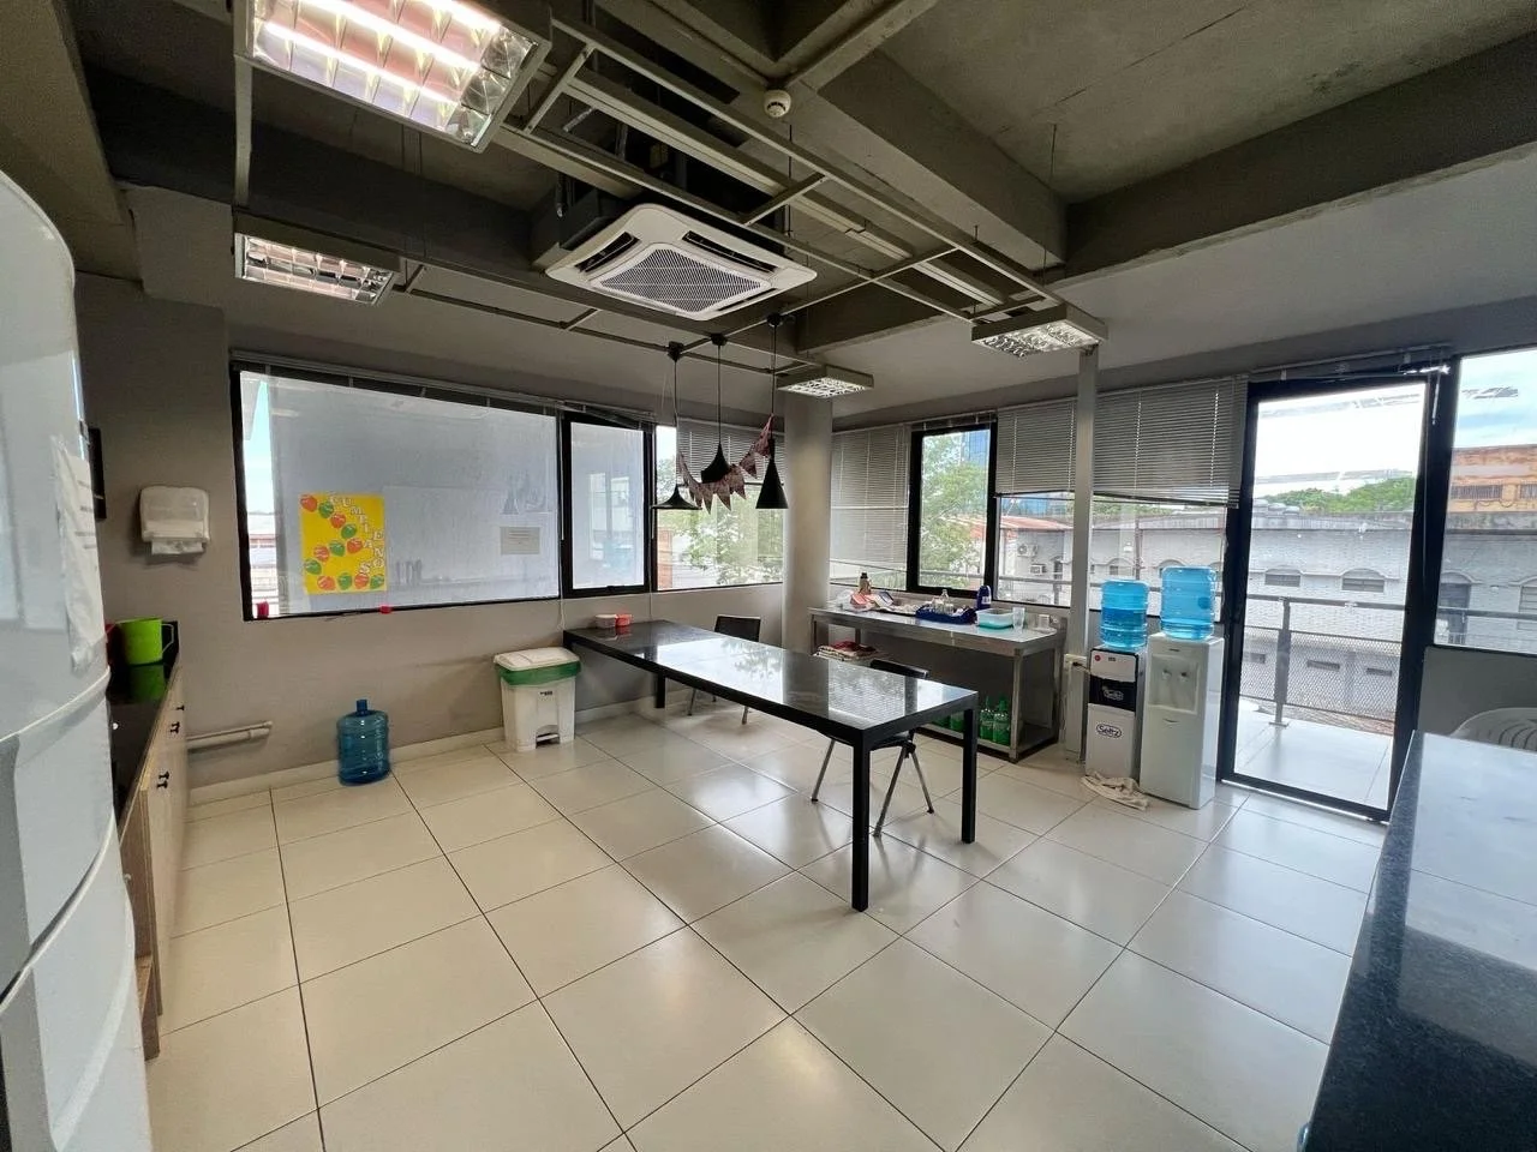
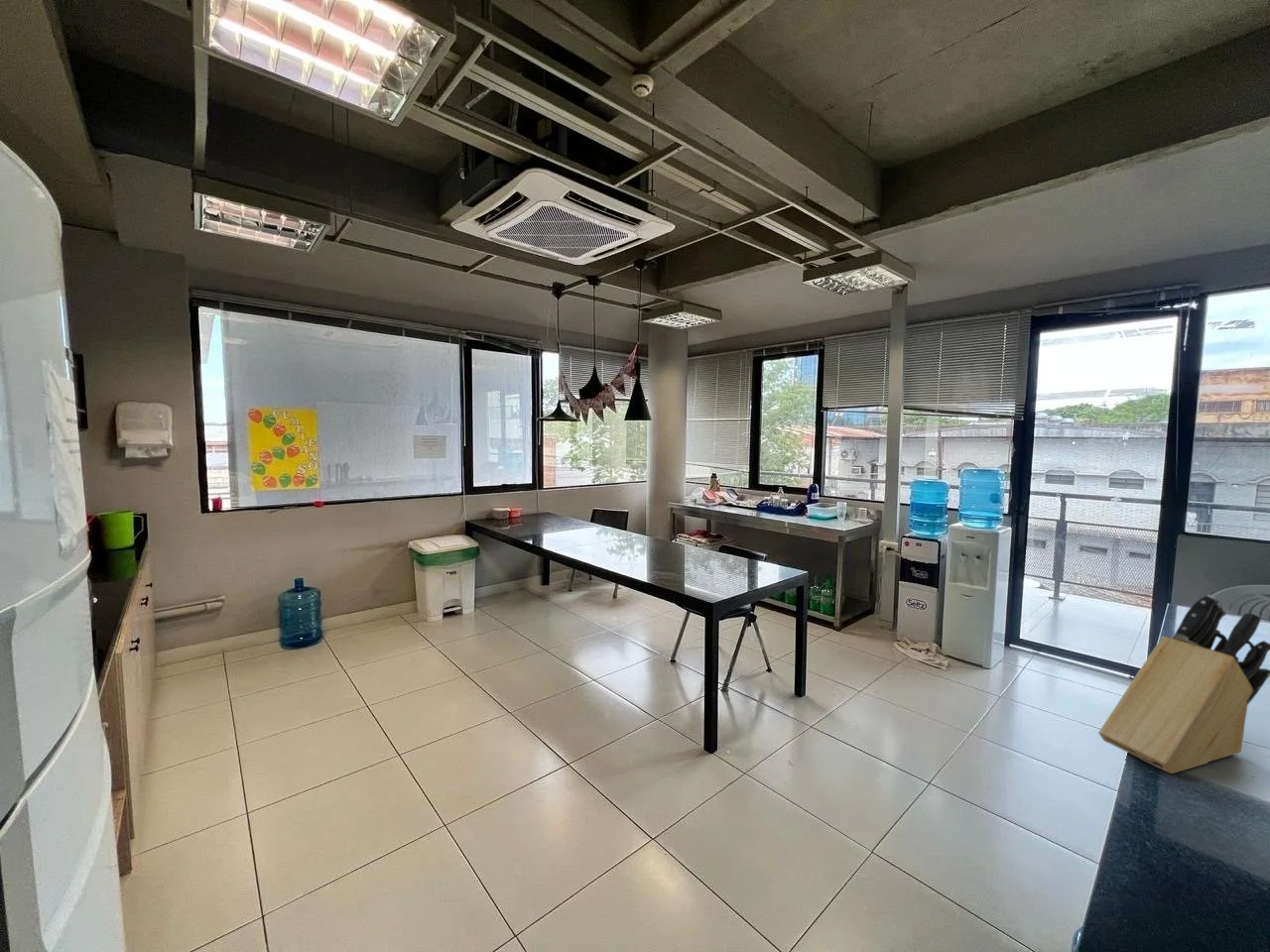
+ knife block (1189, 675)
